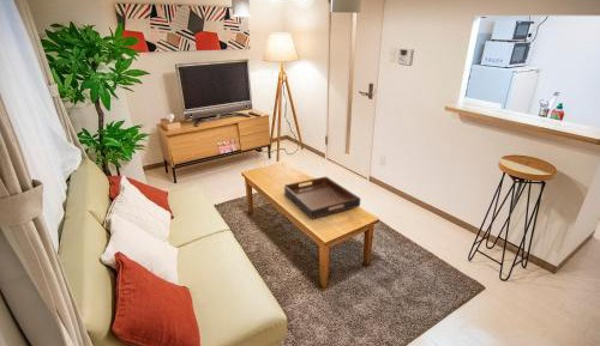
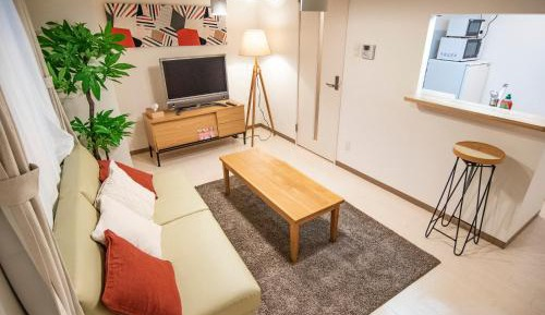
- serving tray (319, 195)
